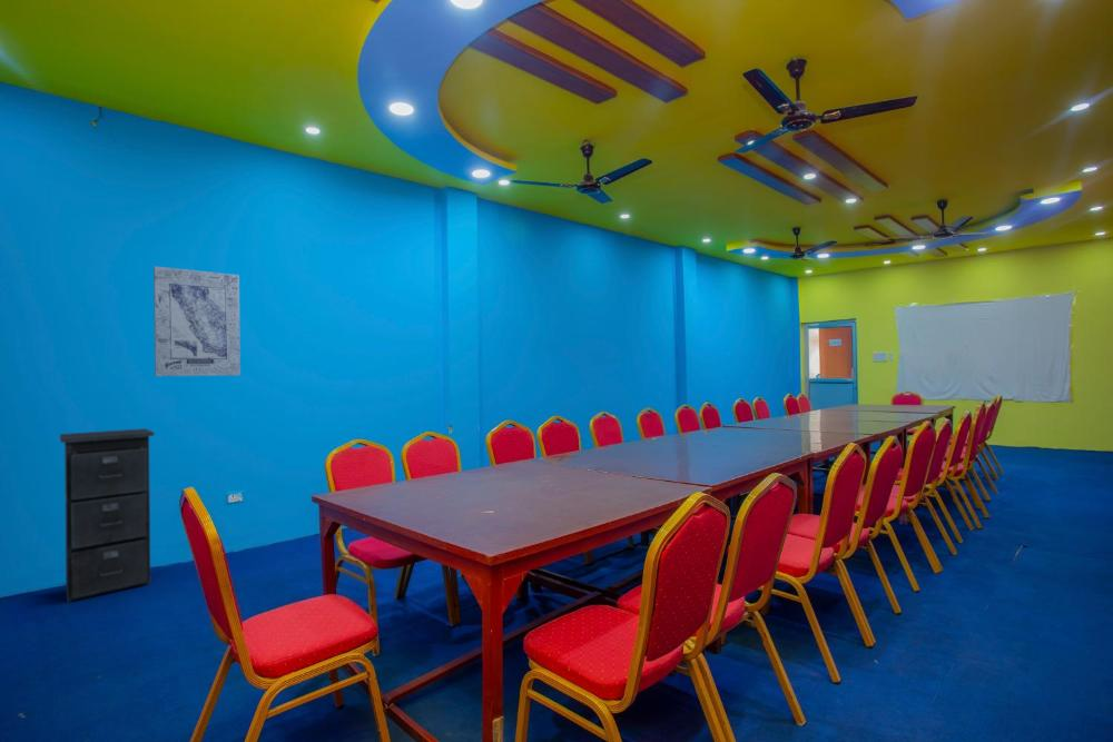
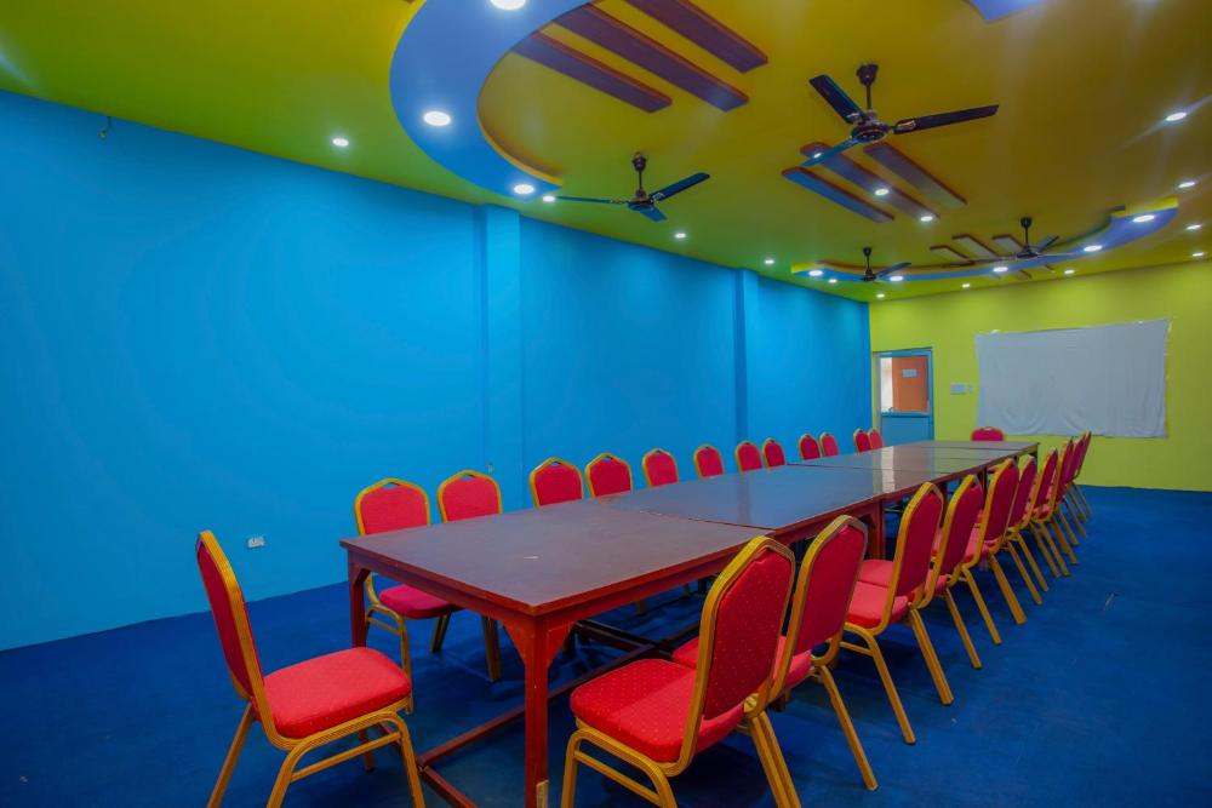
- filing cabinet (108, 509)
- wall art (198, 323)
